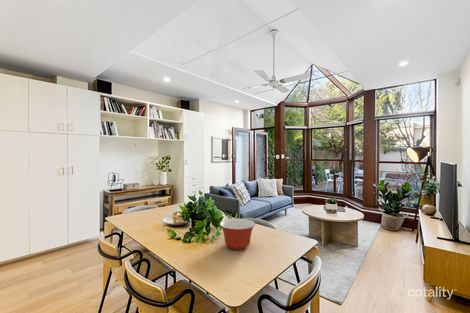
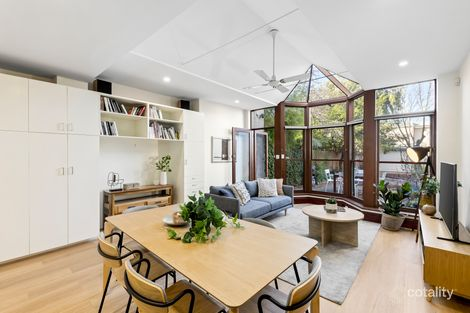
- mixing bowl (237, 234)
